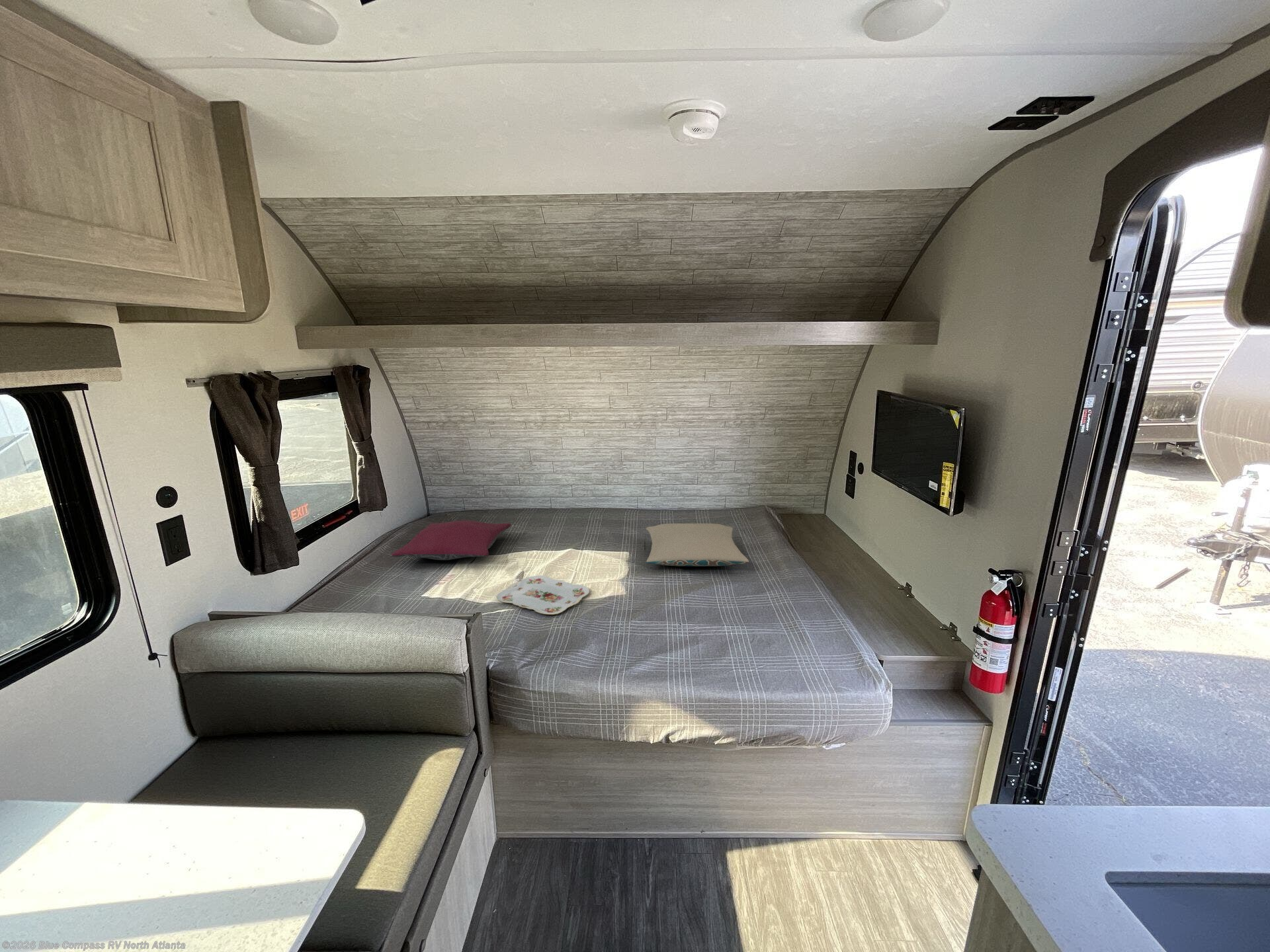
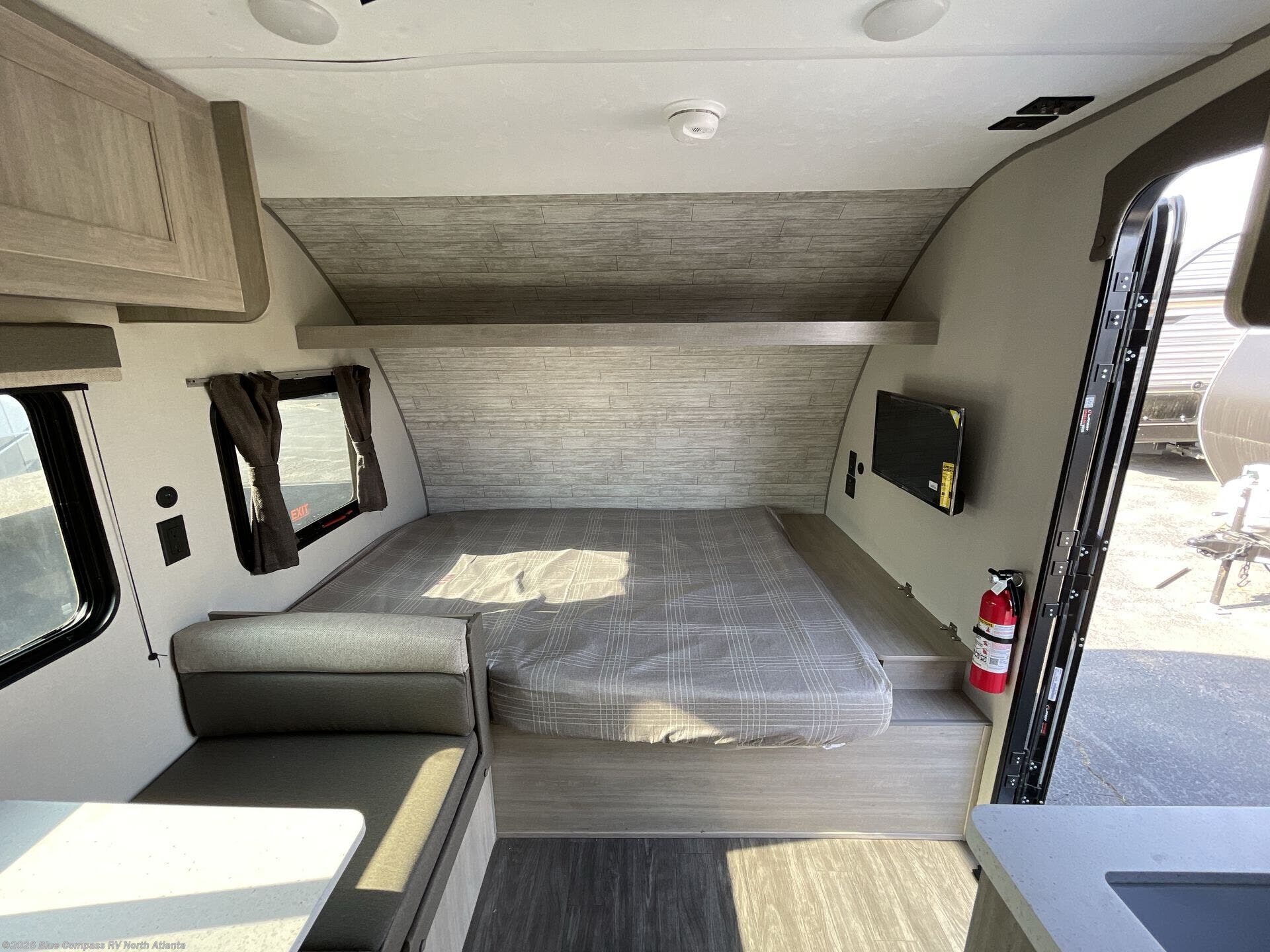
- pillow (693, 543)
- serving tray (543, 594)
- pillow (456, 539)
